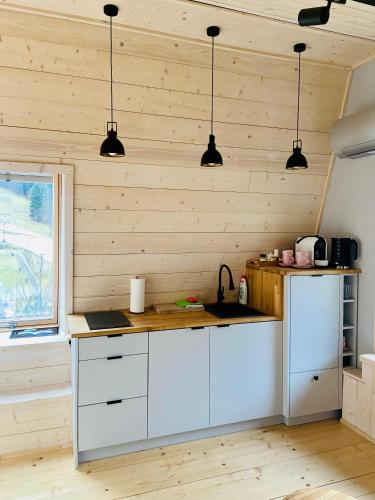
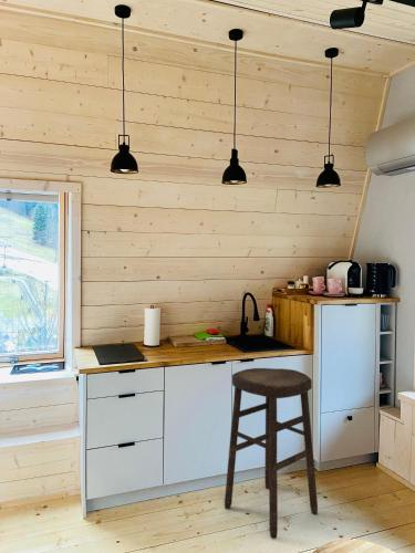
+ stool (271, 442)
